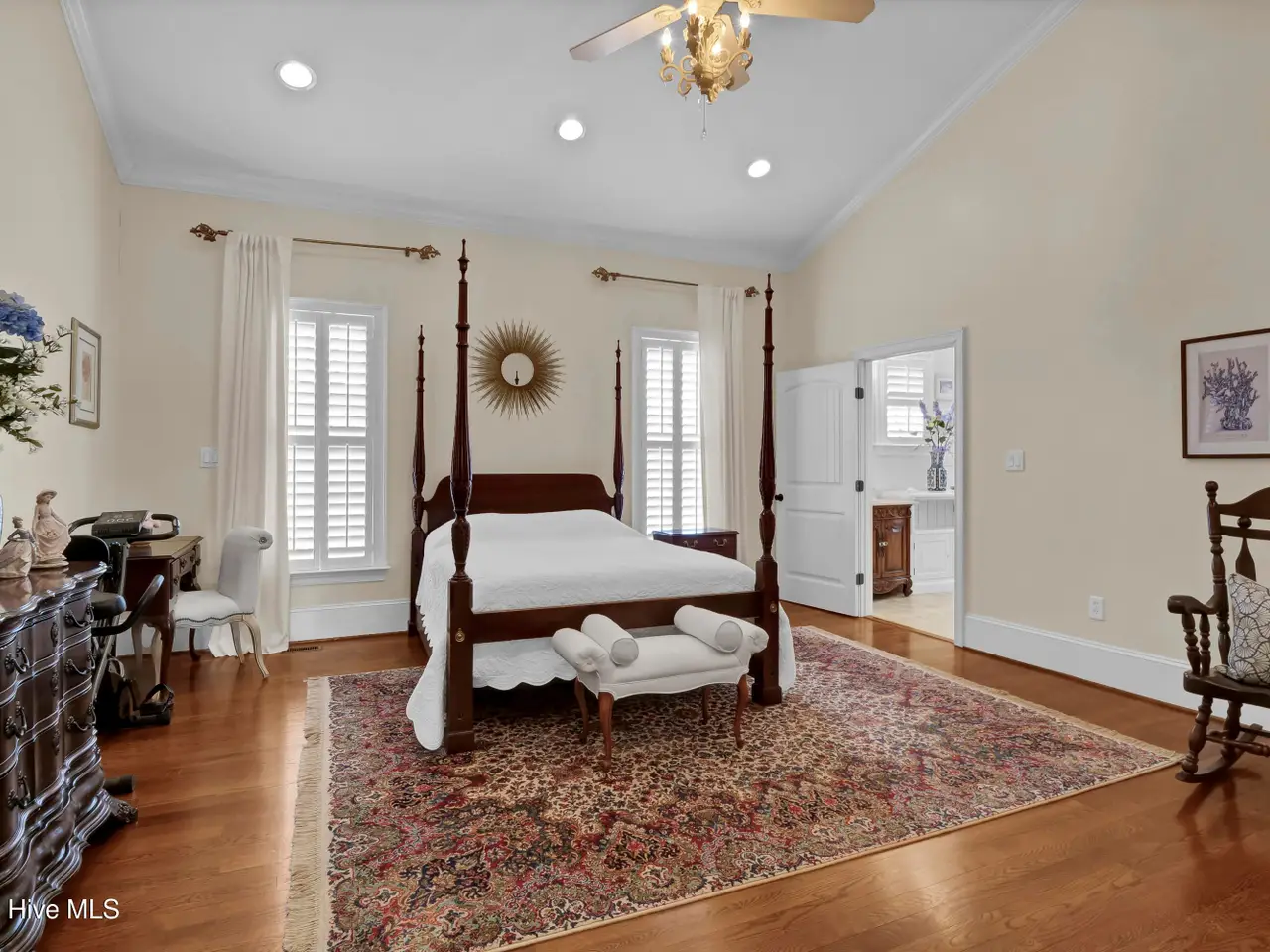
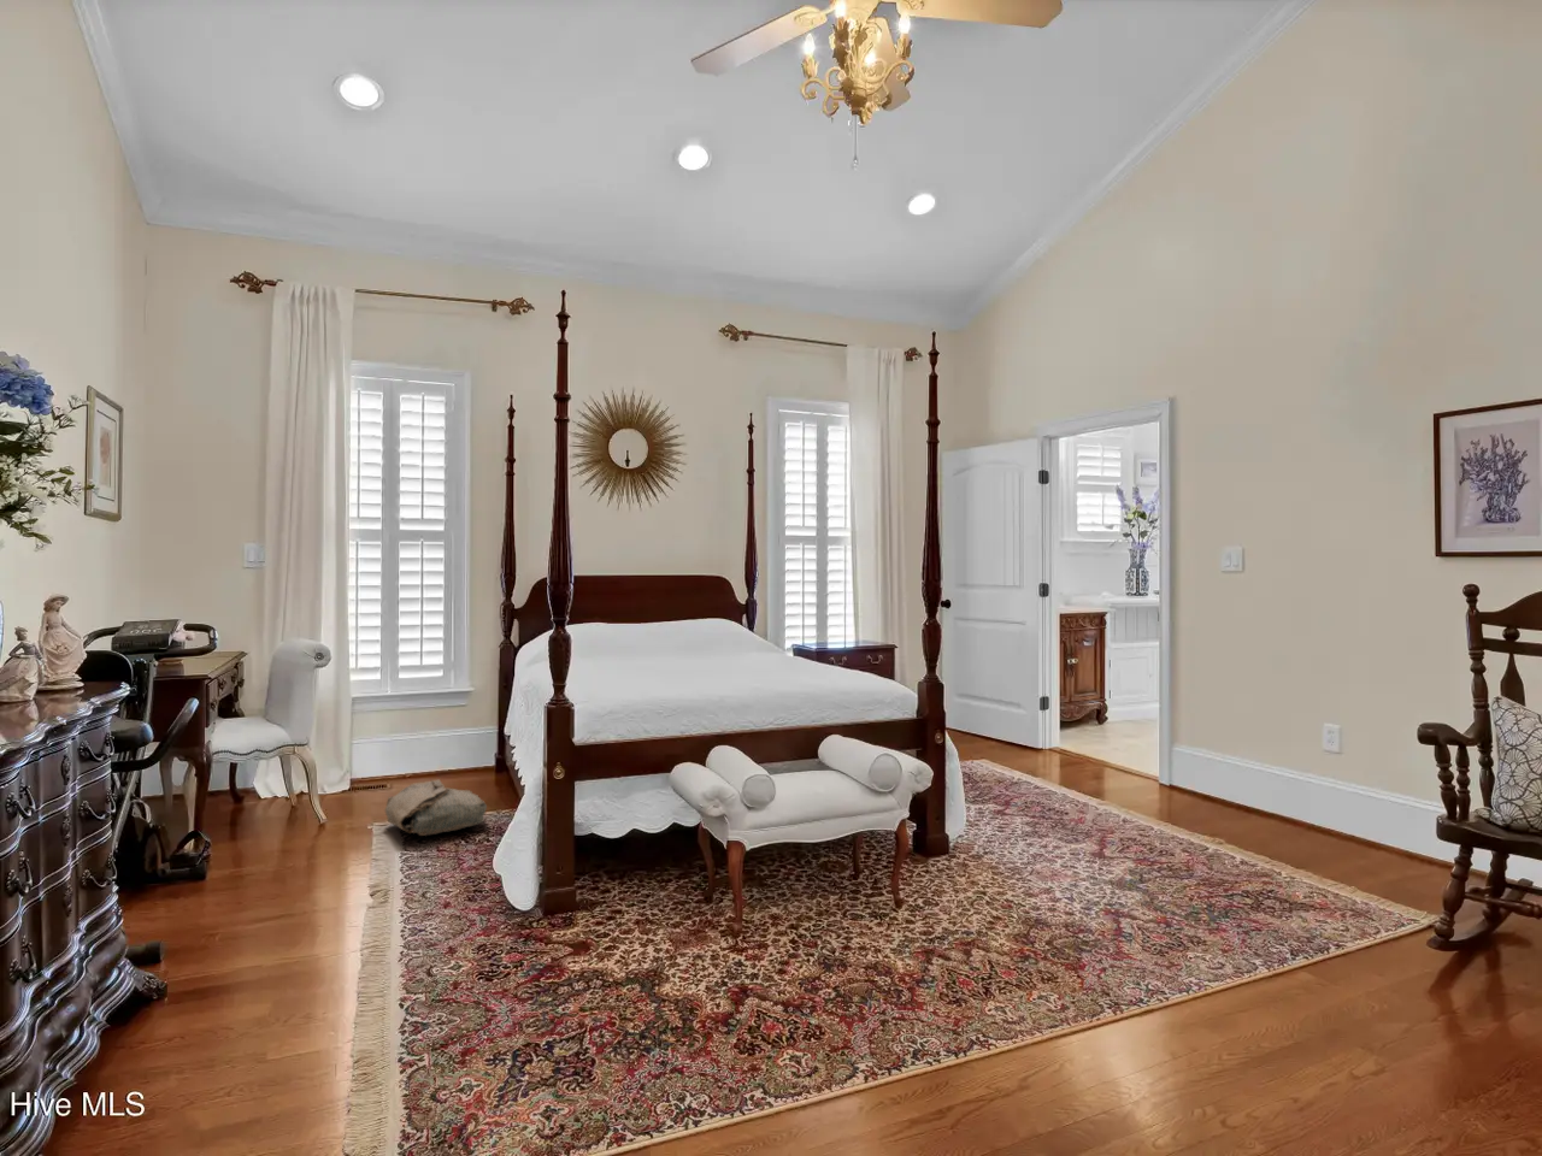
+ bag (437, 804)
